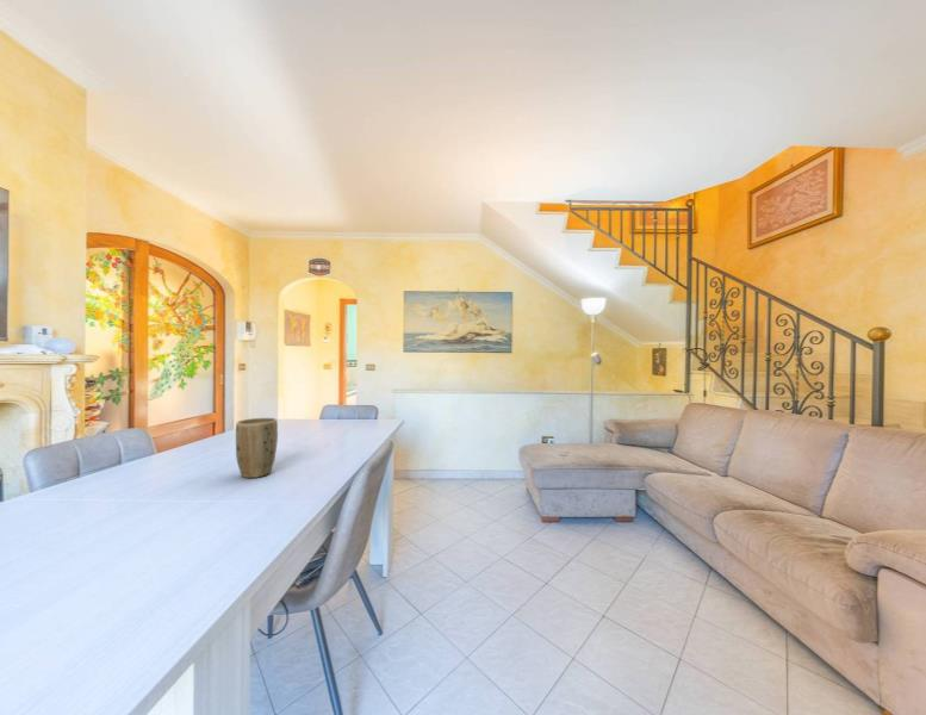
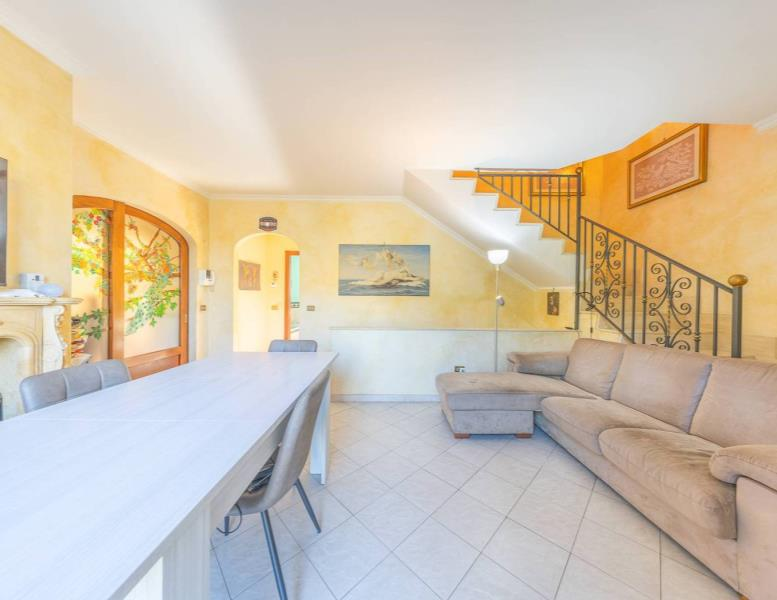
- plant pot (256, 447)
